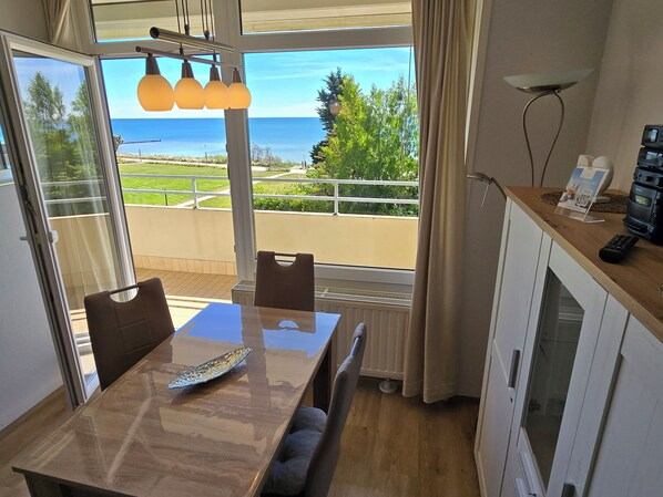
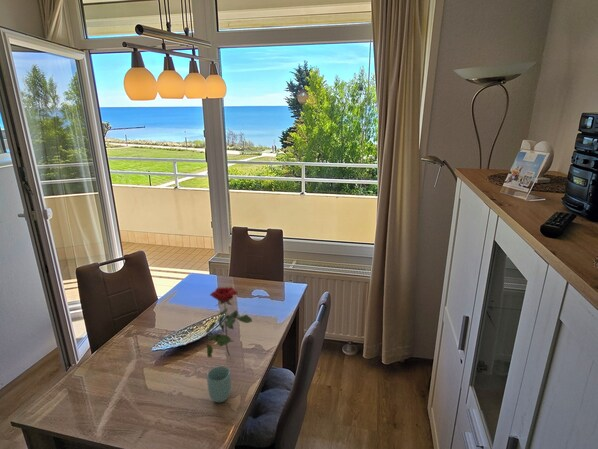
+ cup (219, 385)
+ flower (227, 319)
